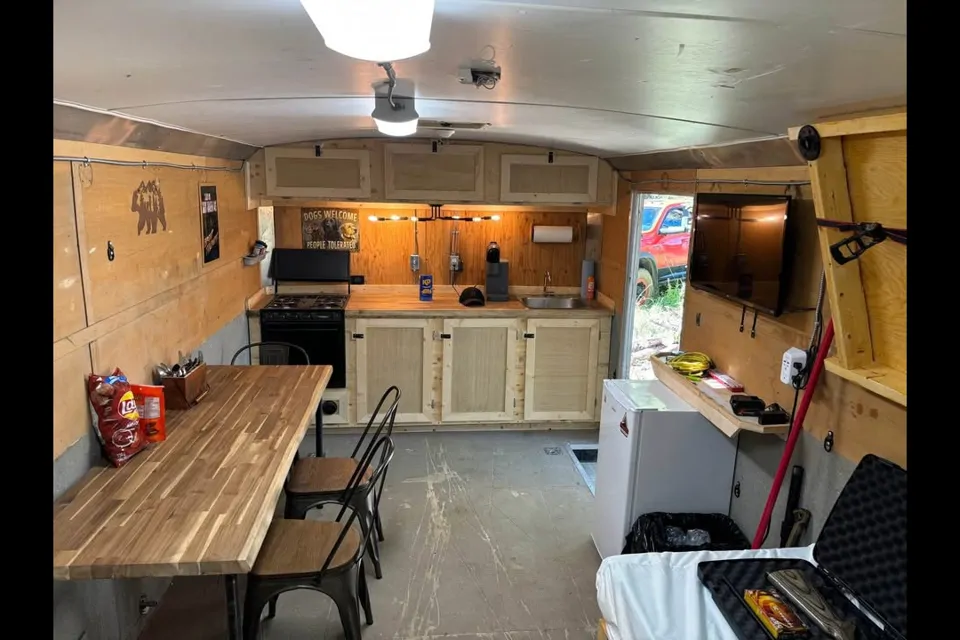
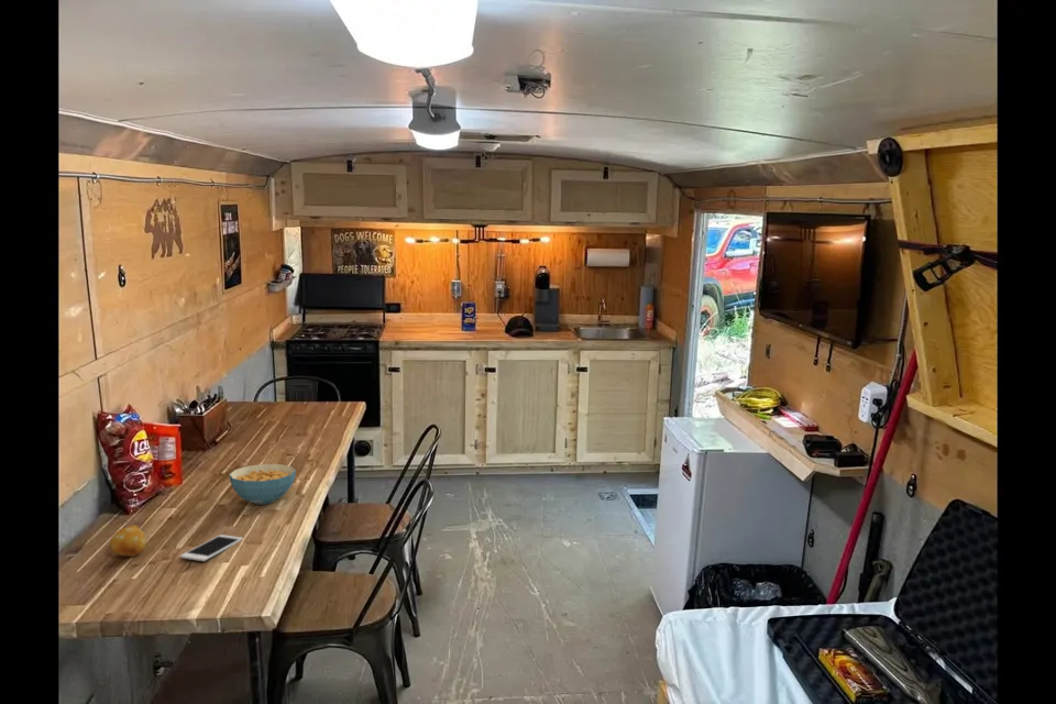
+ cereal bowl (263, 486)
+ fruit (128, 542)
+ cell phone (212, 547)
